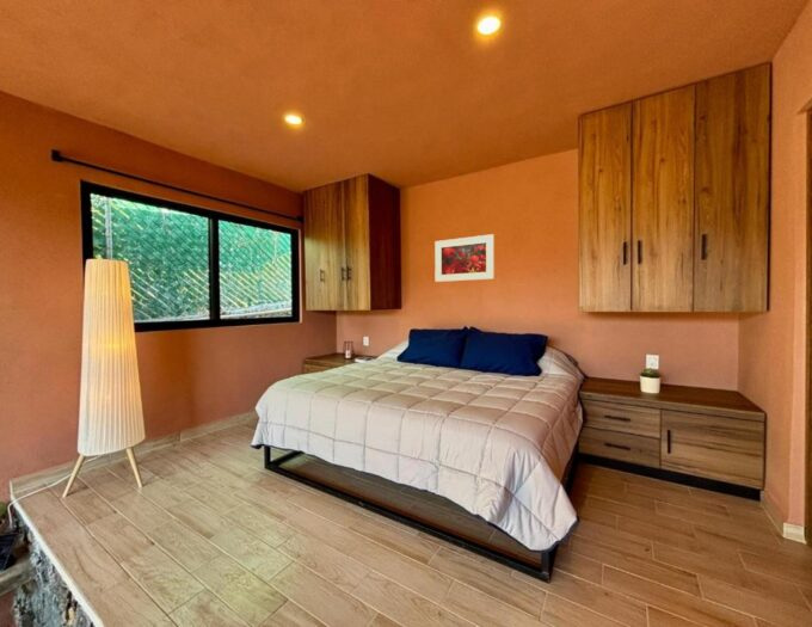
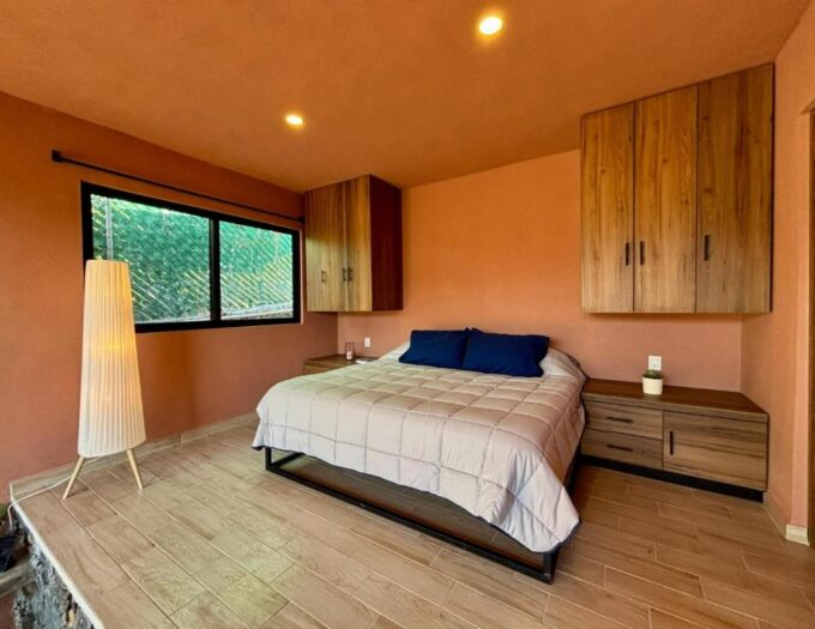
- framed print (462, 259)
